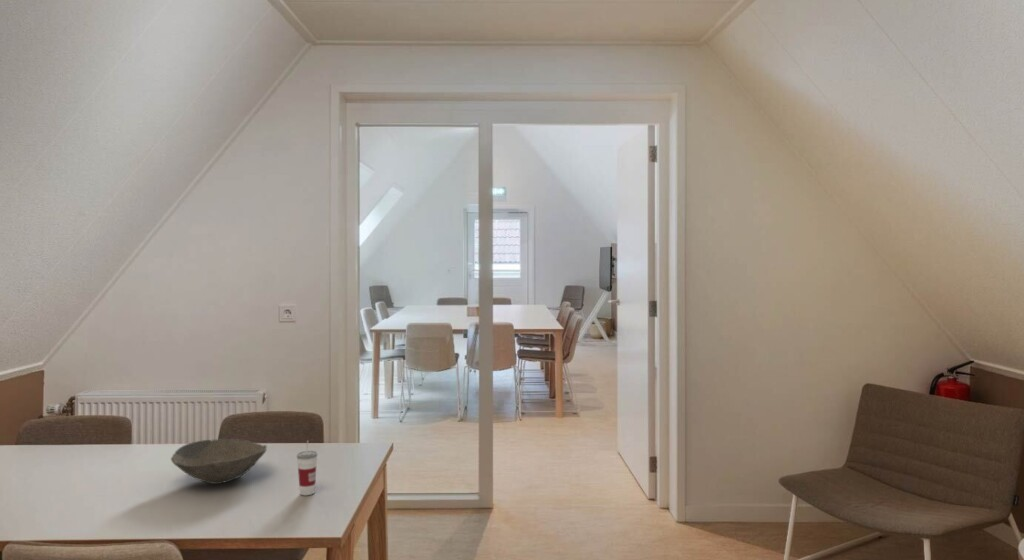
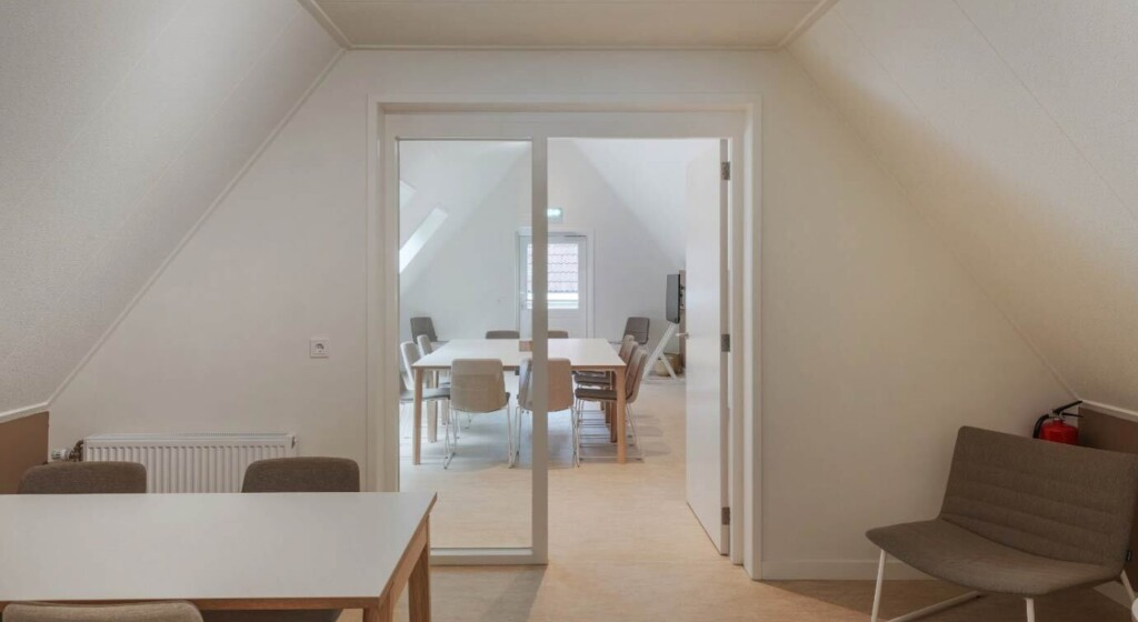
- cup (307, 466)
- bowl (222, 463)
